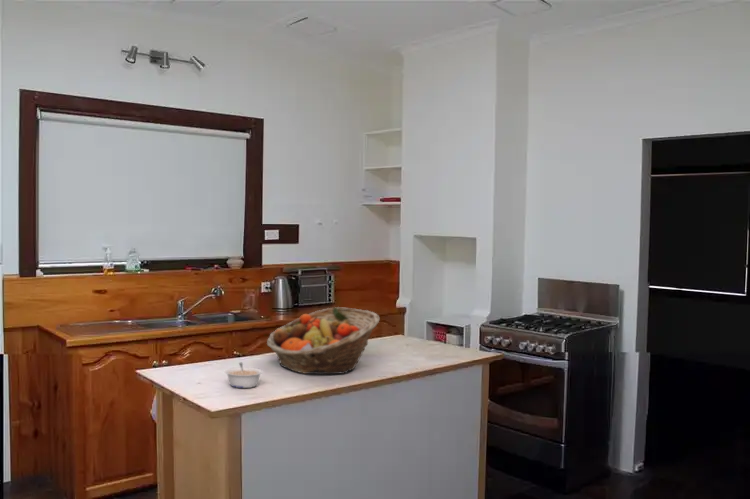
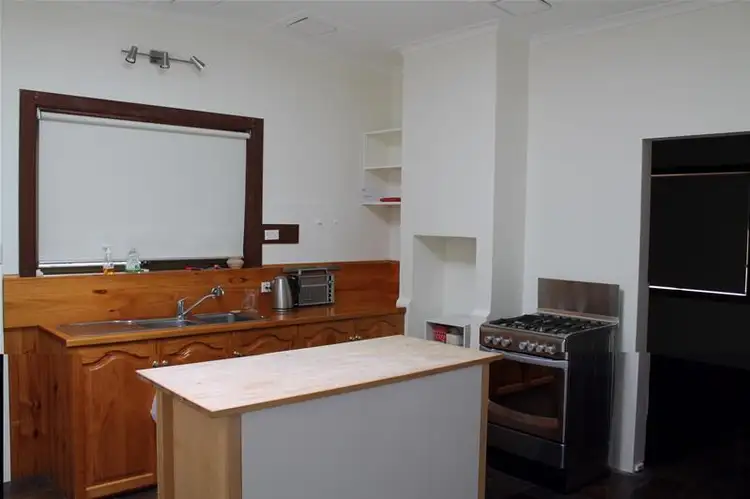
- fruit basket (322, 338)
- legume (242, 376)
